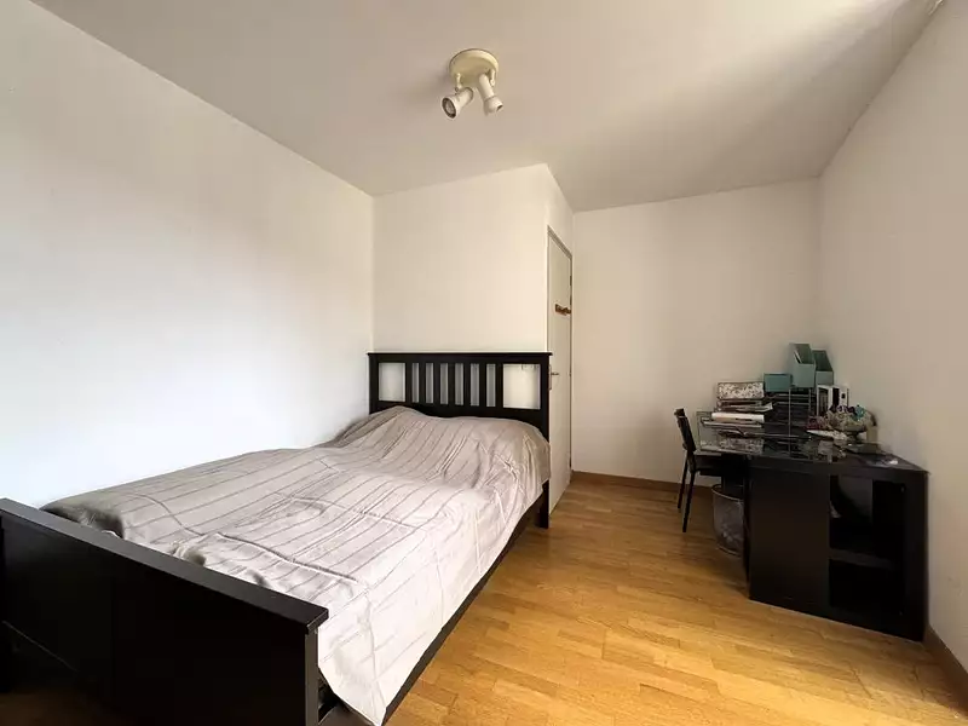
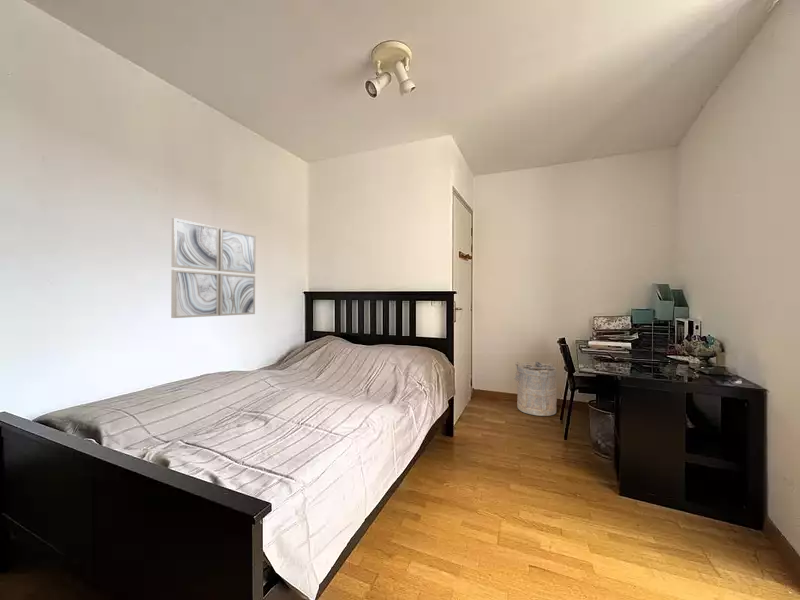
+ wall art (218, 273)
+ laundry hamper (534, 385)
